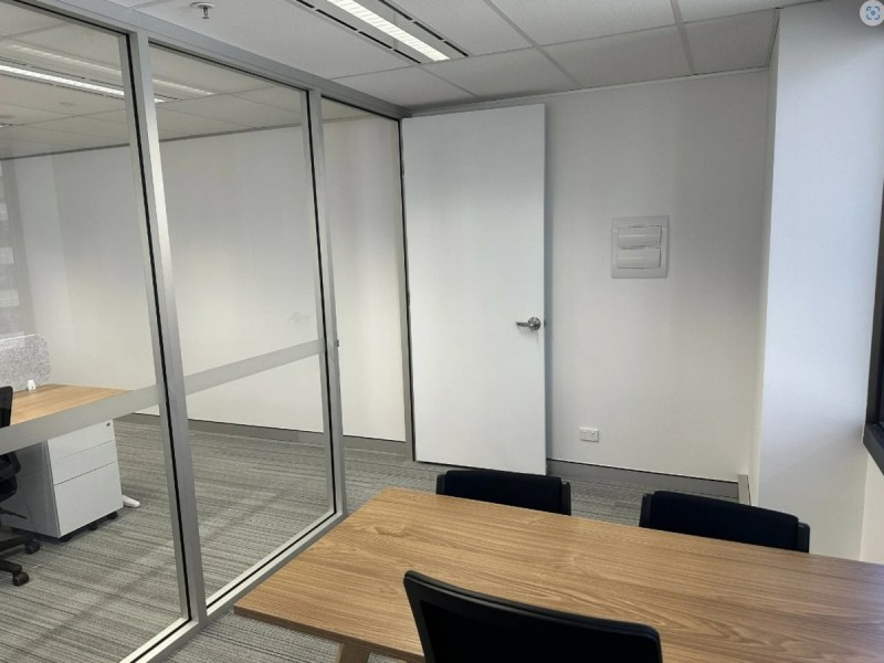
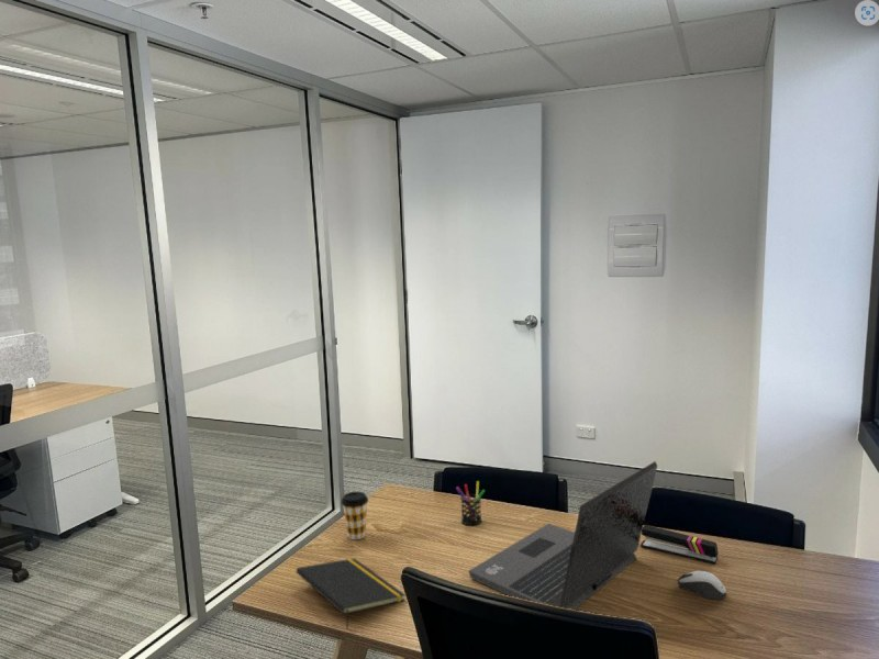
+ notepad (349, 583)
+ coffee cup (355, 515)
+ stapler (678, 543)
+ pen holder (472, 502)
+ computer mouse (701, 582)
+ laptop (560, 527)
